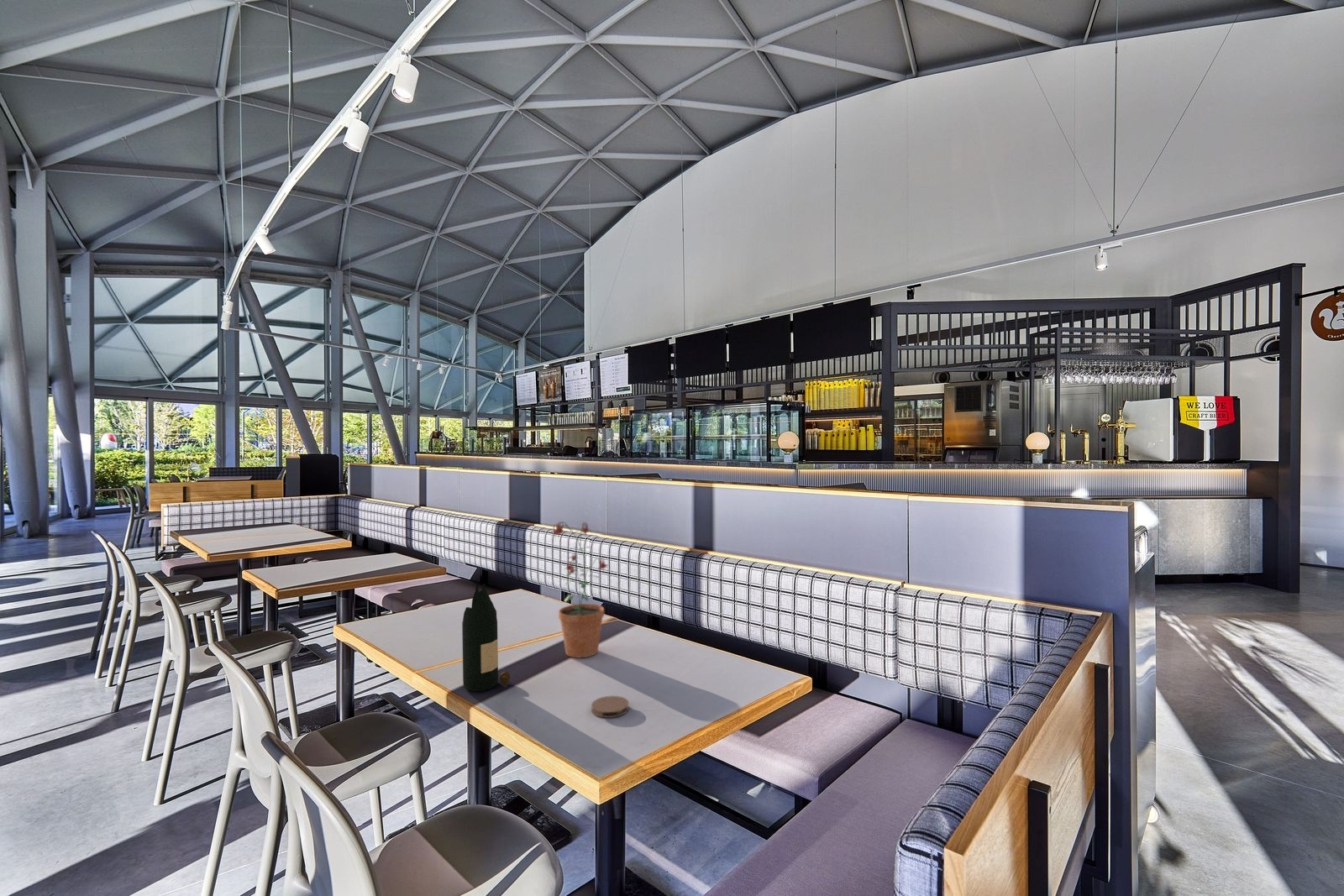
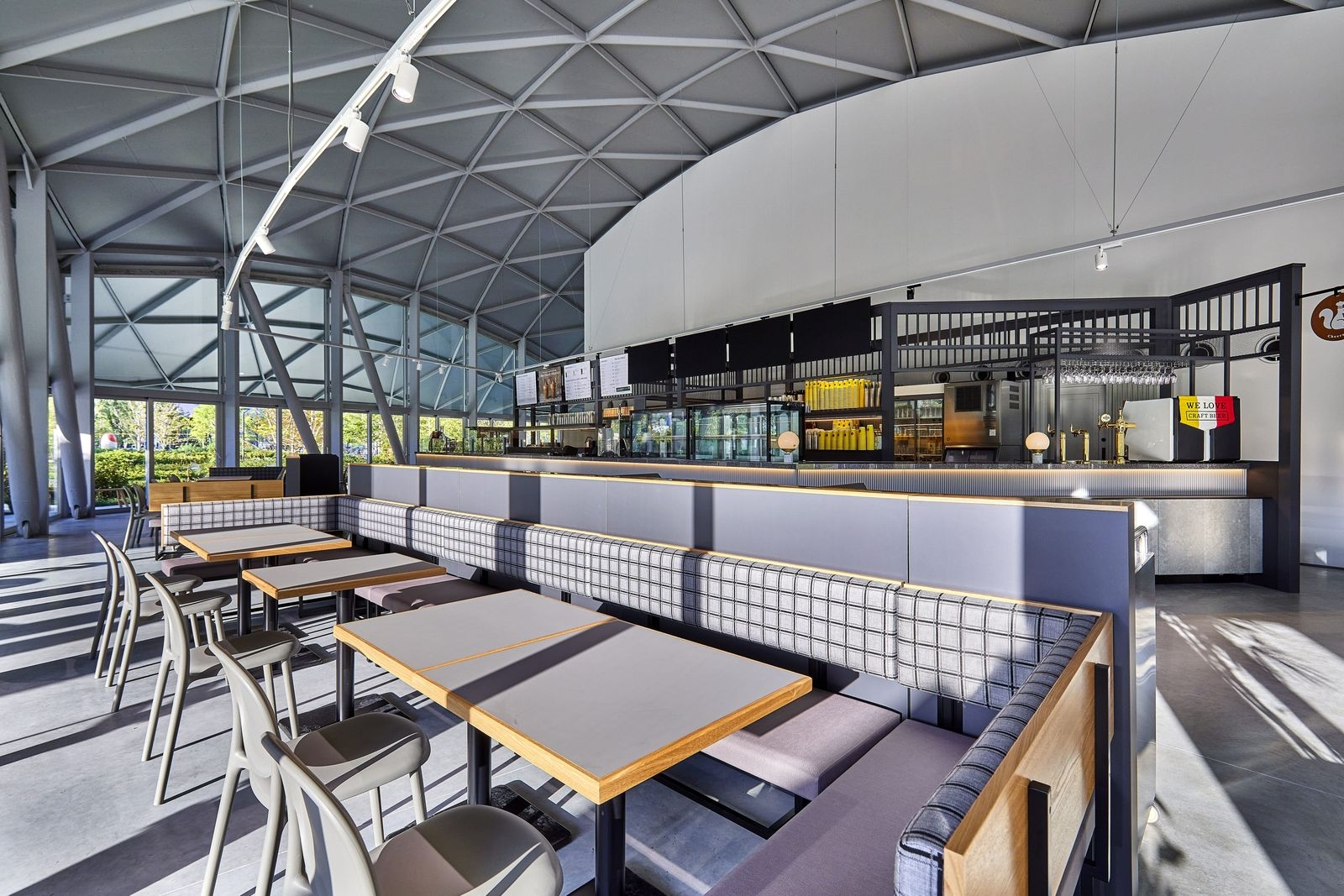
- coaster (610, 706)
- wine bottle (485, 632)
- potted plant (582, 587)
